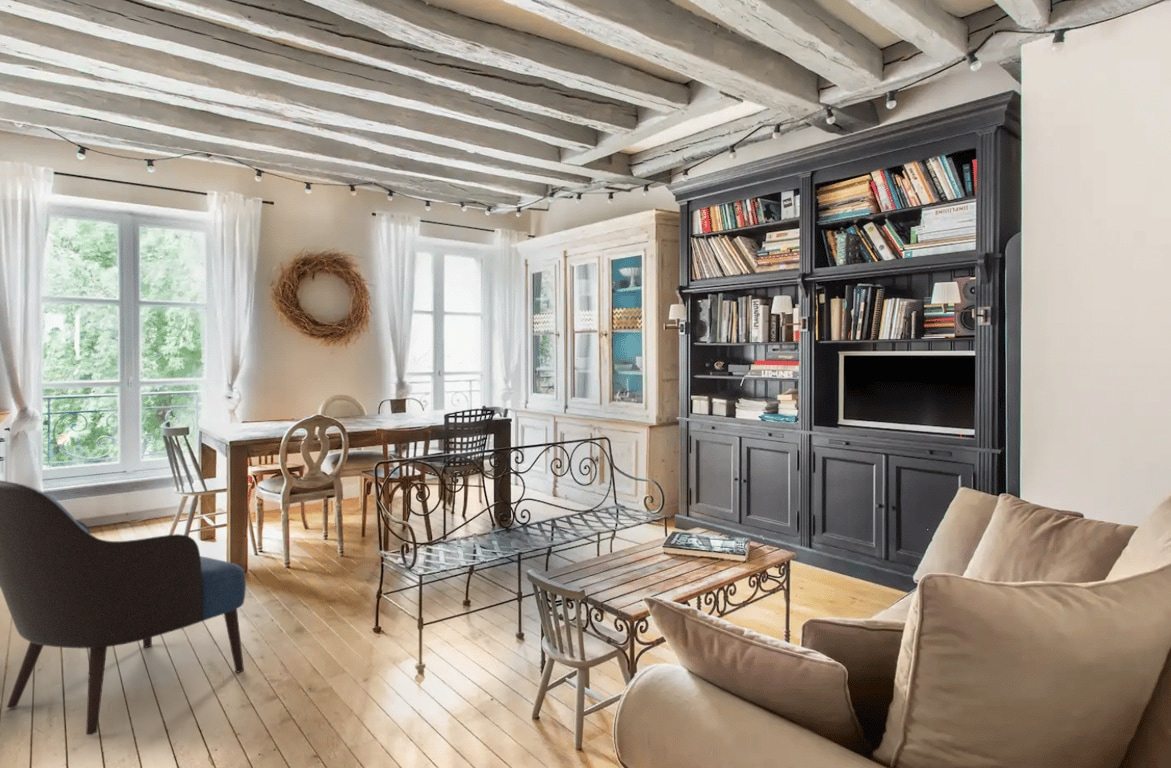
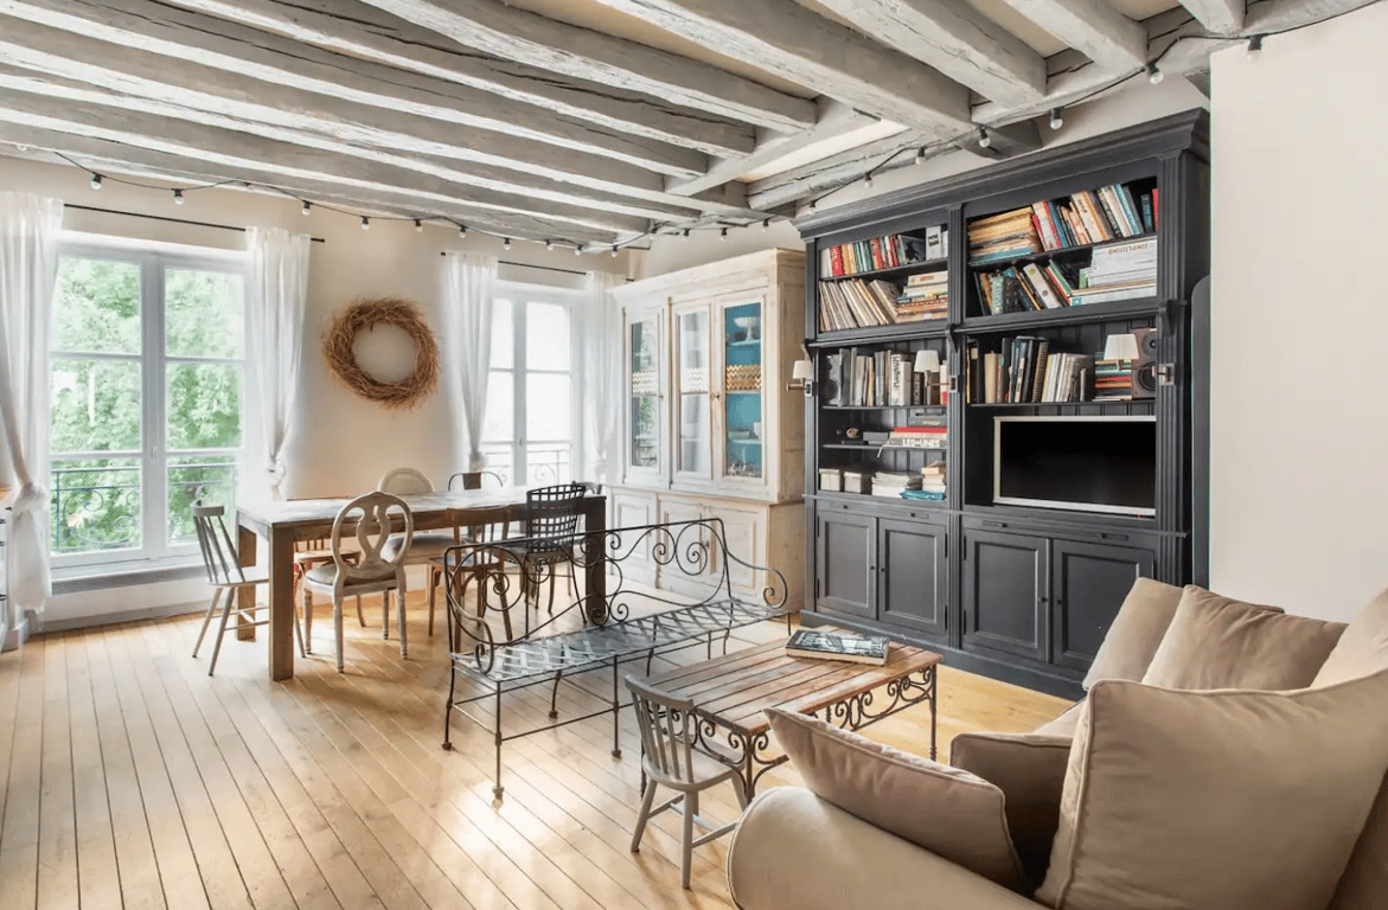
- armchair (109, 580)
